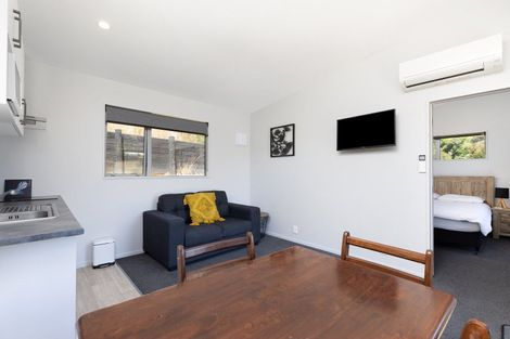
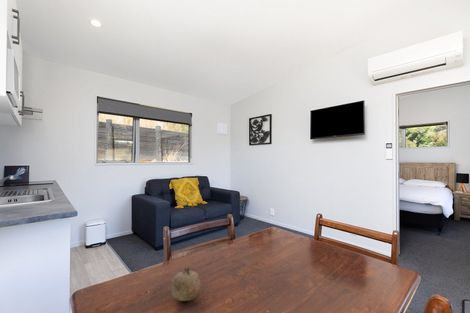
+ fruit (186, 283)
